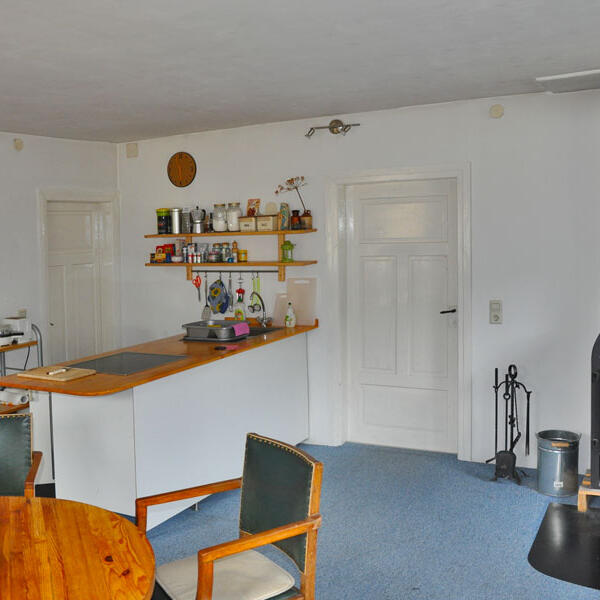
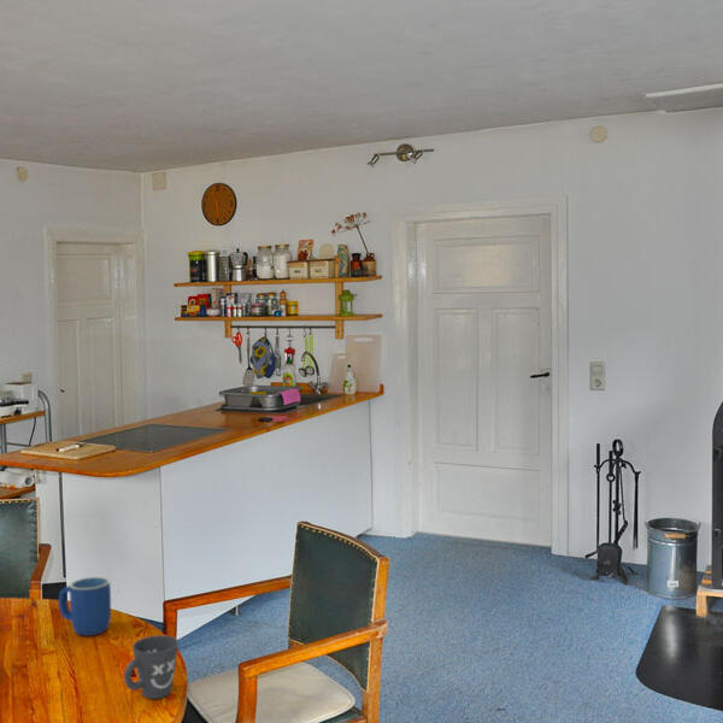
+ mug (149, 670)
+ mug (86, 605)
